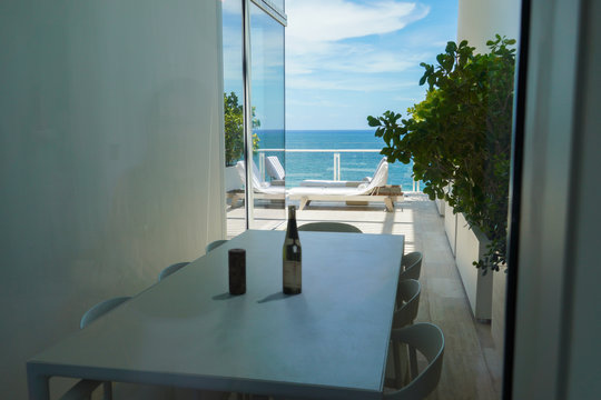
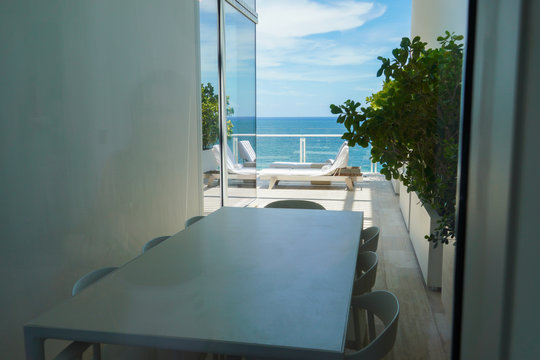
- candle (237, 270)
- wine bottle (292, 248)
